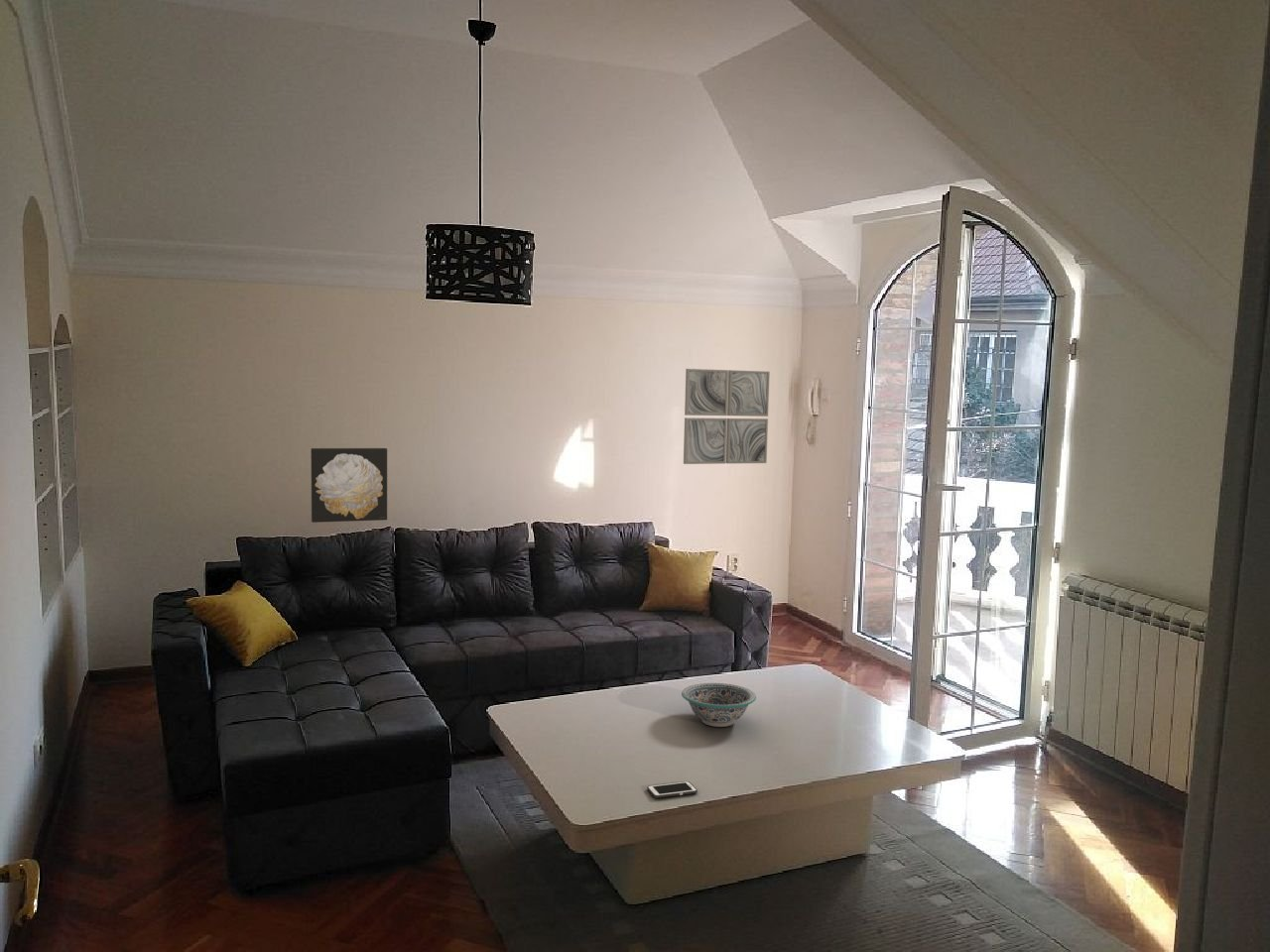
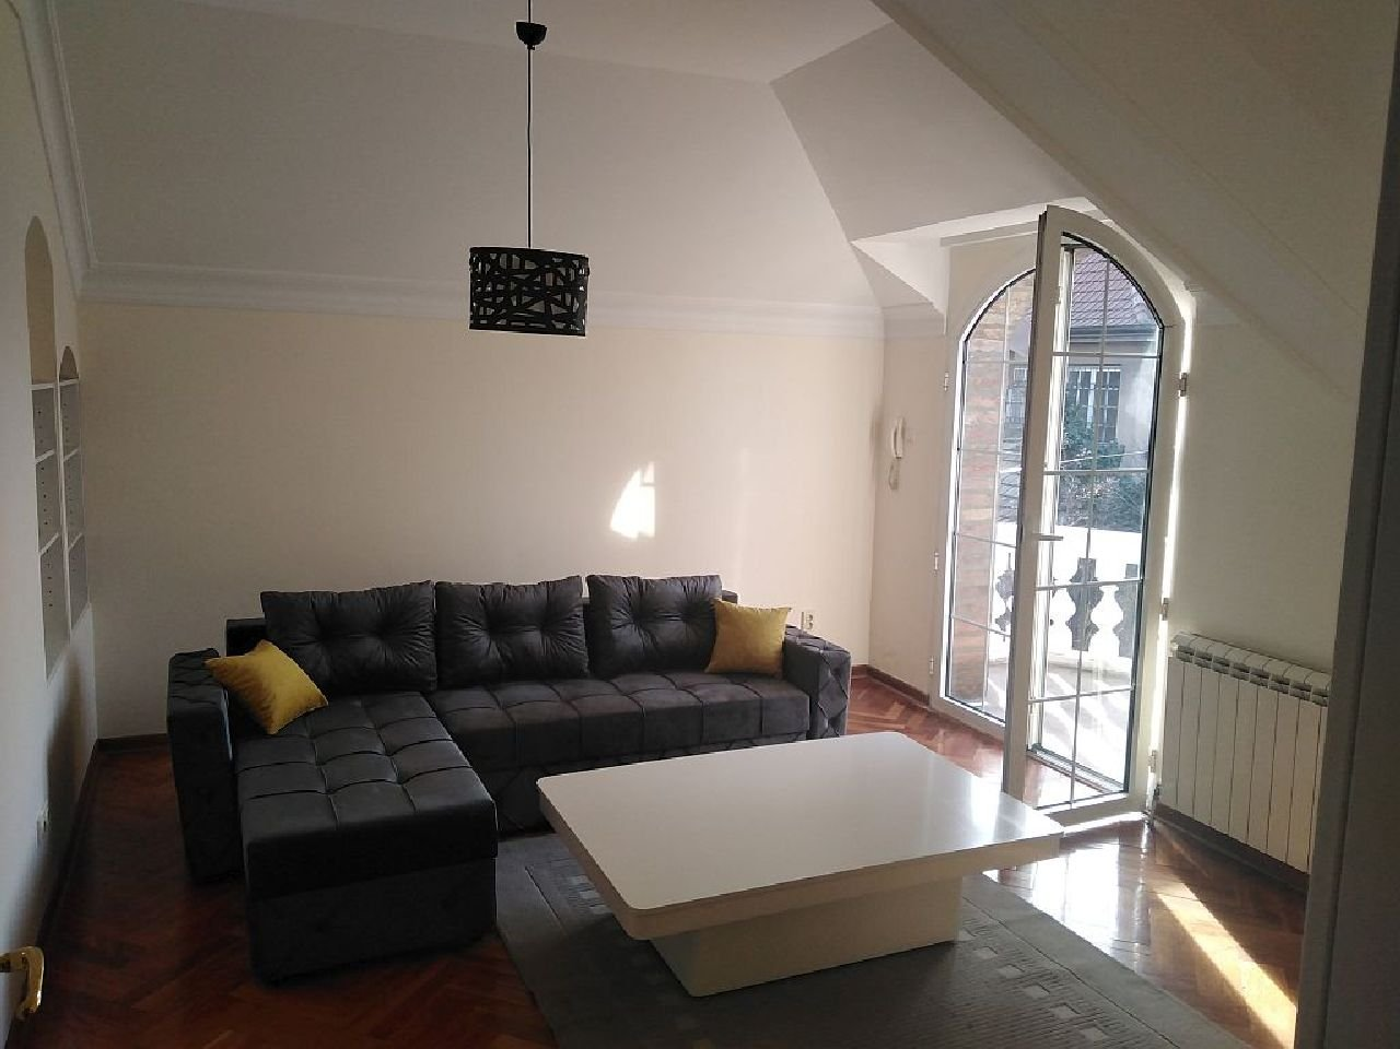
- cell phone (672, 789)
- wall art (726, 418)
- decorative bowl (717, 707)
- wall art (349, 484)
